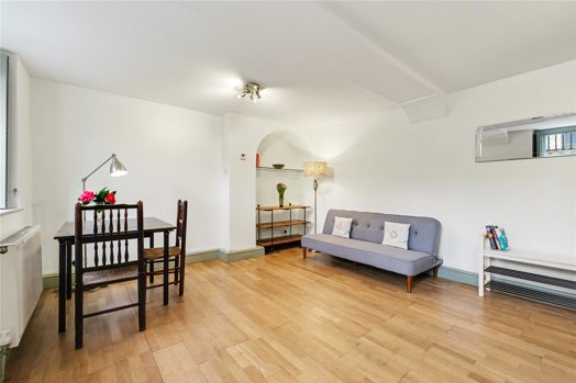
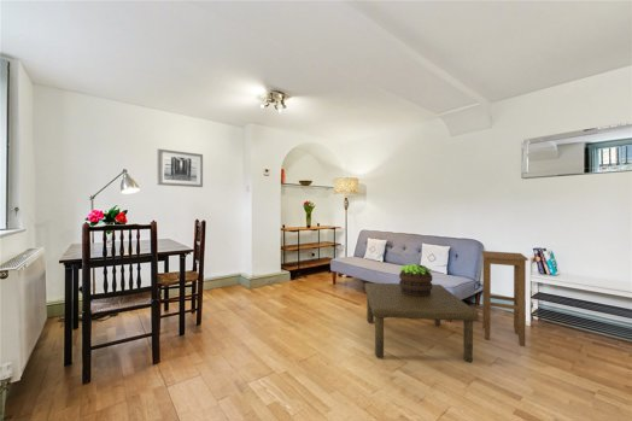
+ stool (501, 296)
+ wall art (181, 169)
+ coffee table (411, 316)
+ potted plant (415, 277)
